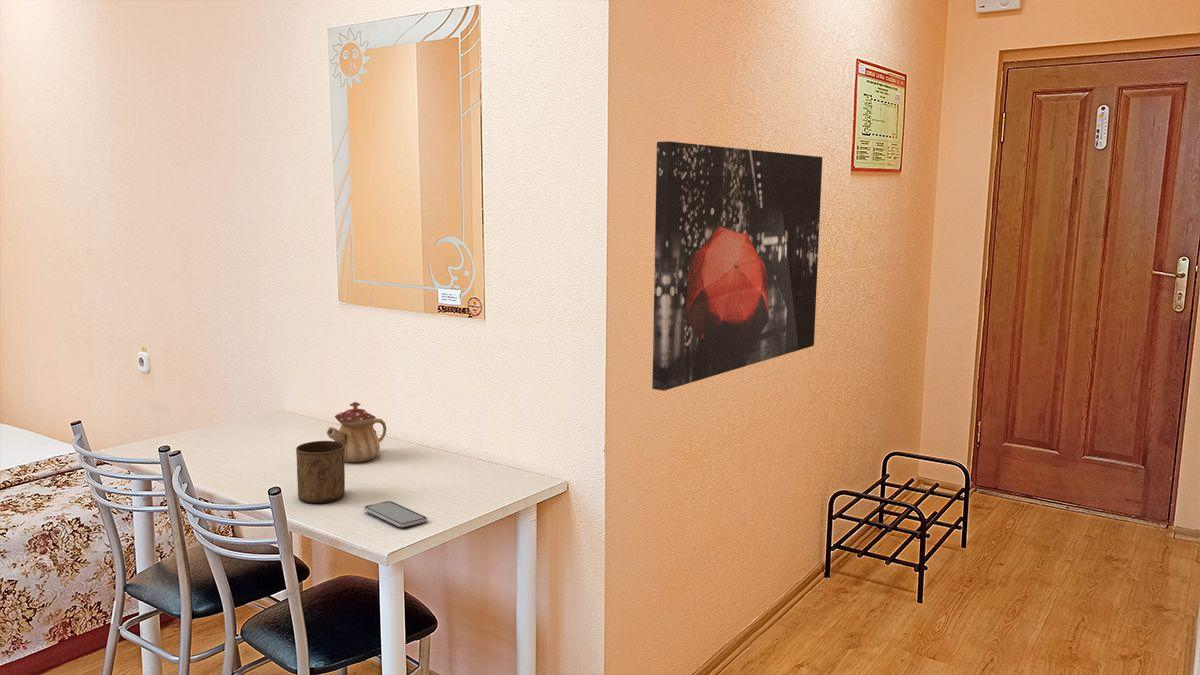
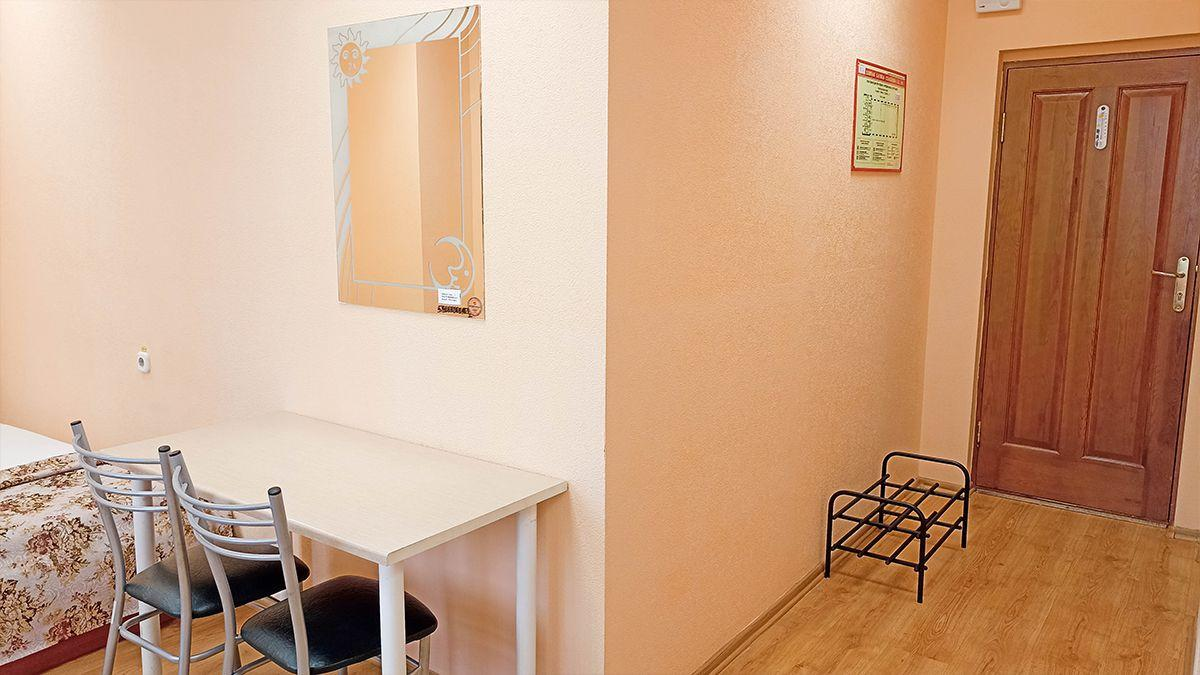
- cup (321, 471)
- smartphone (395, 513)
- teapot (358, 428)
- wall art (747, 259)
